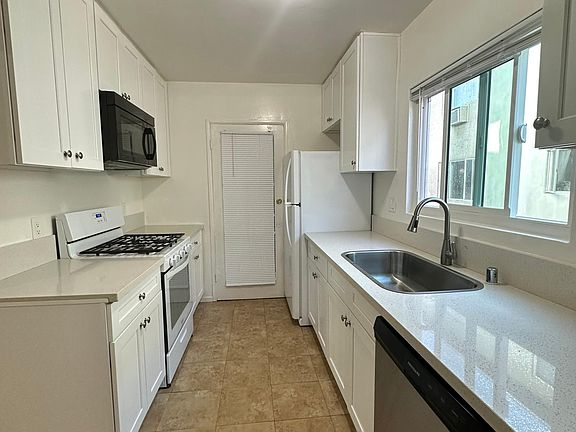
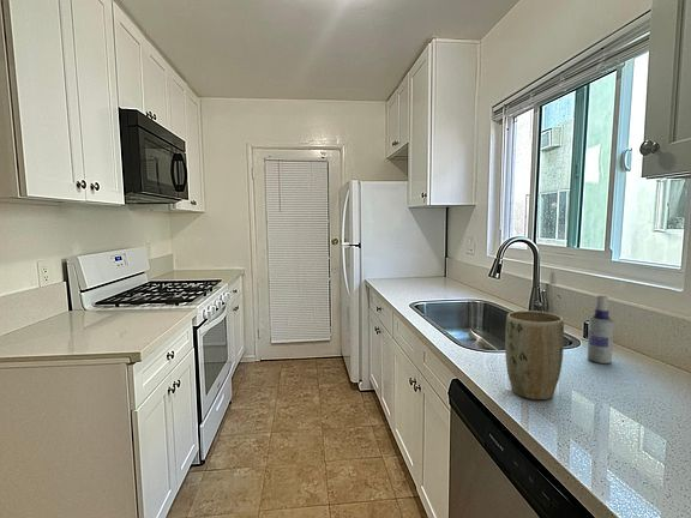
+ spray bottle (600, 327)
+ plant pot (533, 354)
